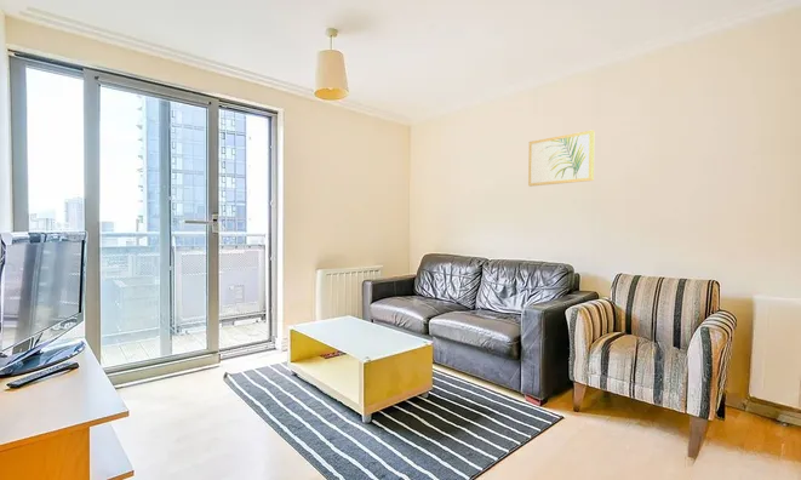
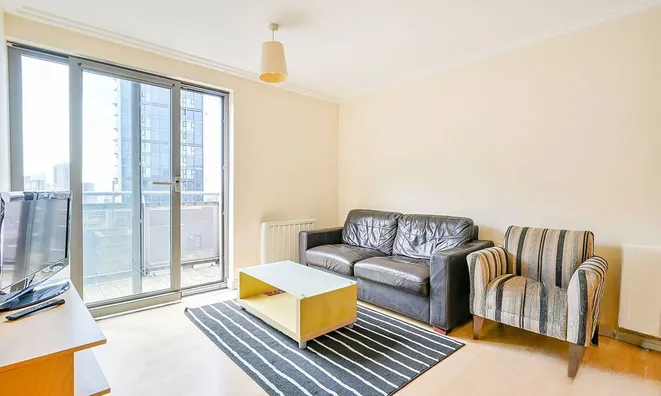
- wall art (559, 160)
